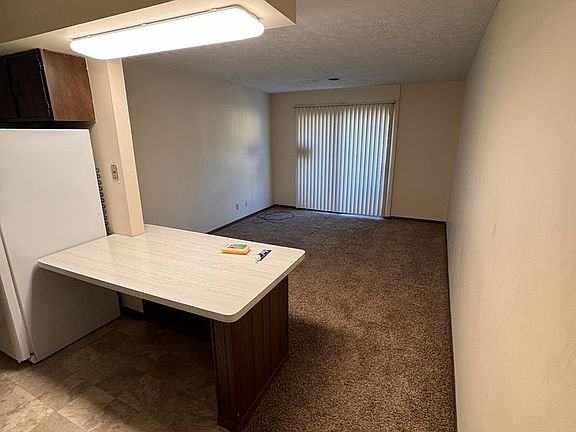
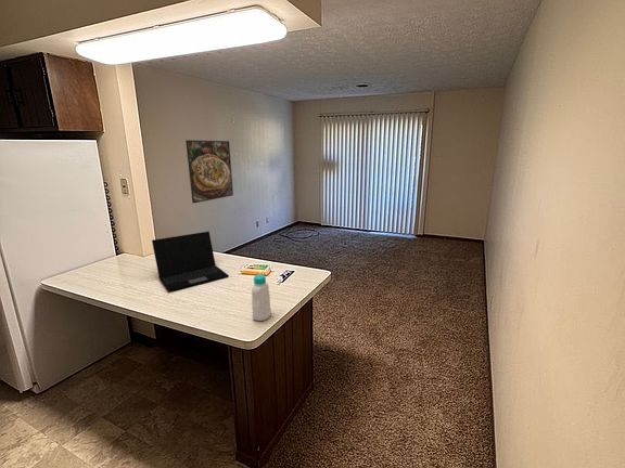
+ laptop (190, 258)
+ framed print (212, 170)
+ bottle (260, 297)
